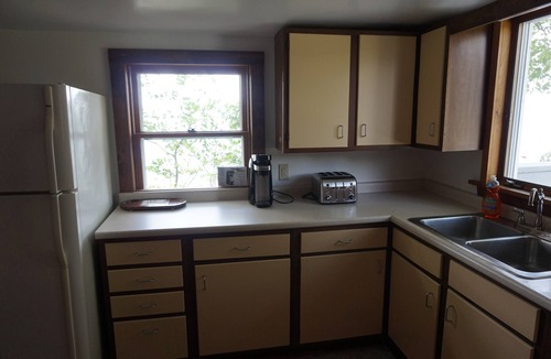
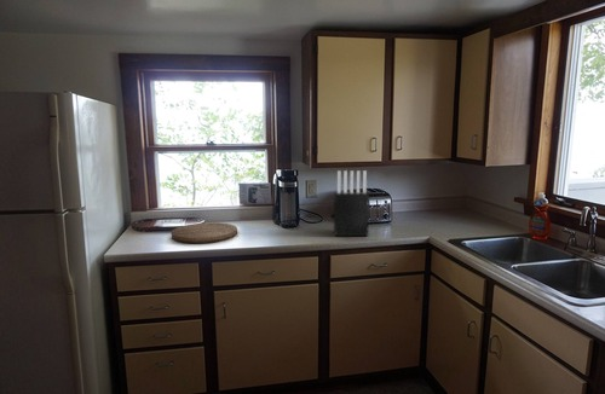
+ cutting board (204, 232)
+ knife block (350, 202)
